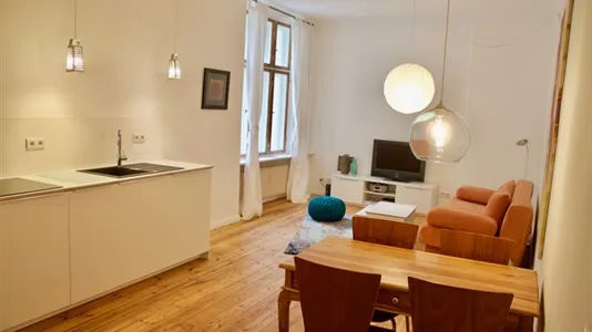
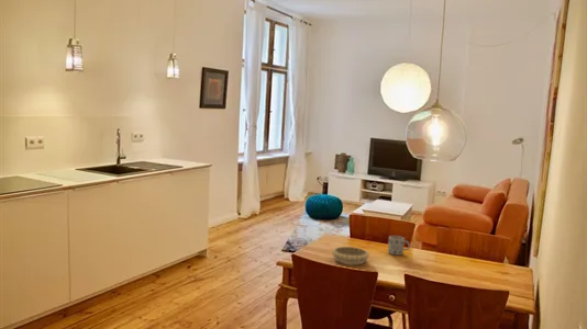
+ decorative bowl (350, 256)
+ mug (399, 246)
